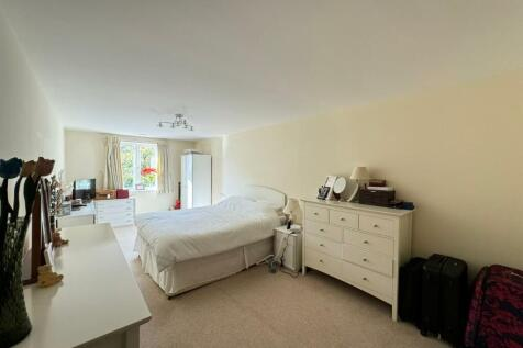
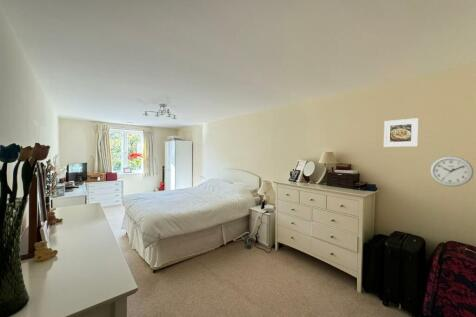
+ wall clock (450, 171)
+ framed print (400, 133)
